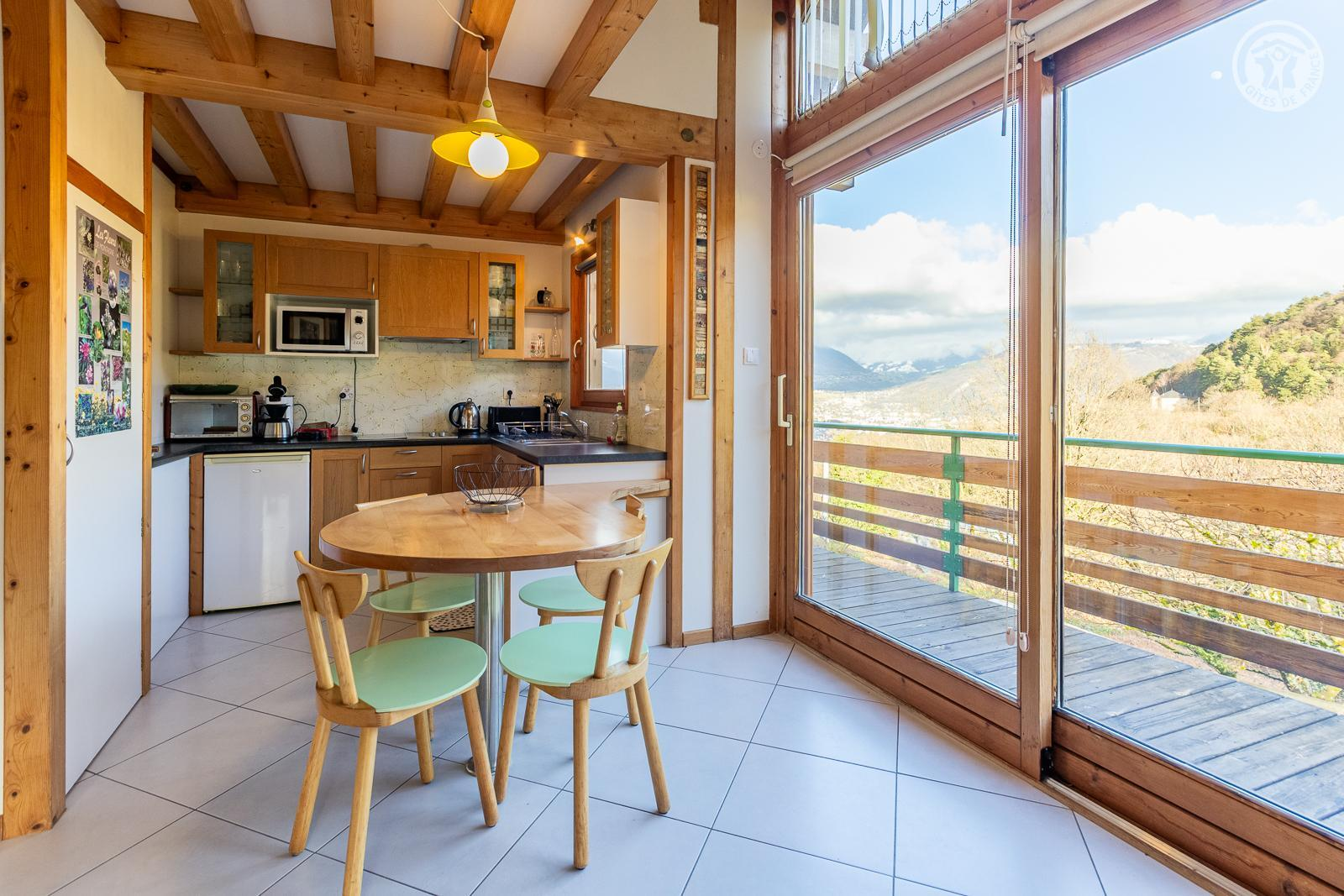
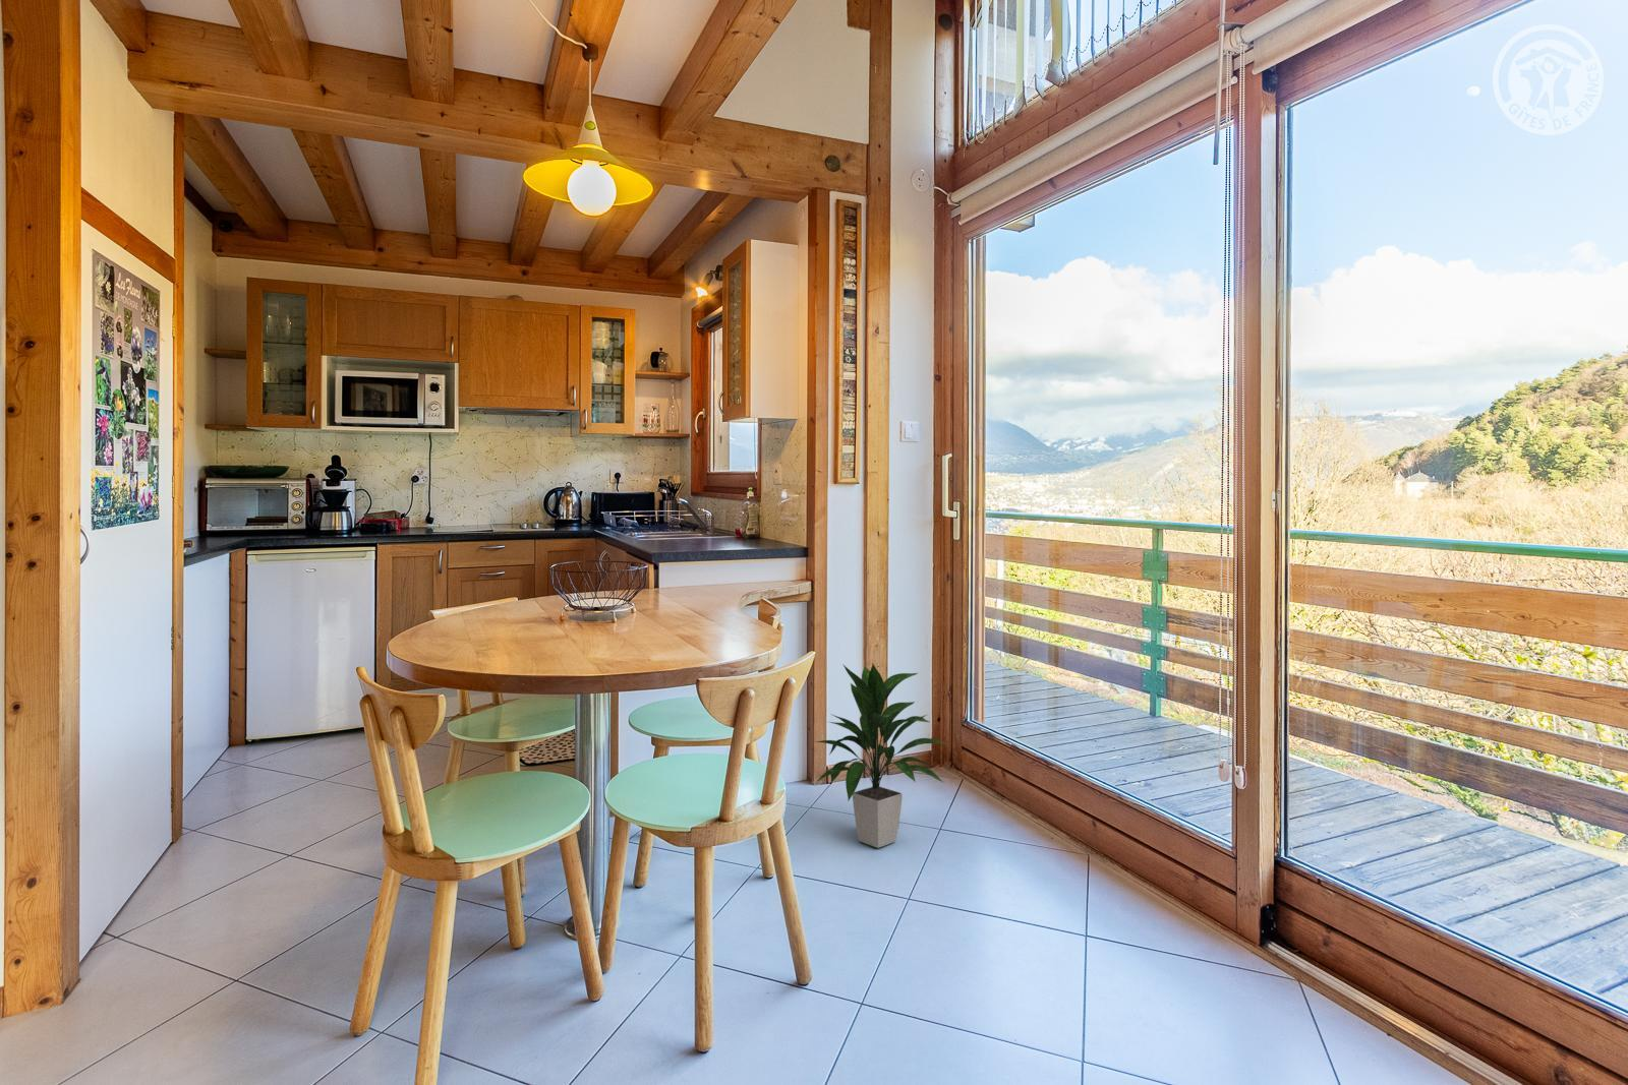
+ indoor plant (875, 748)
